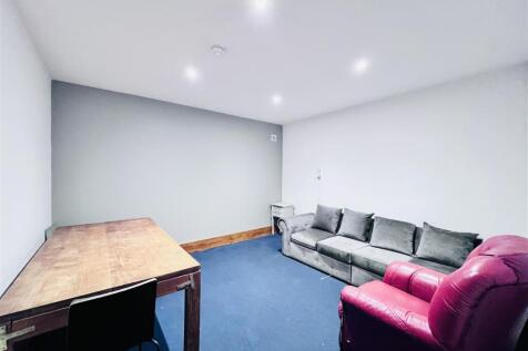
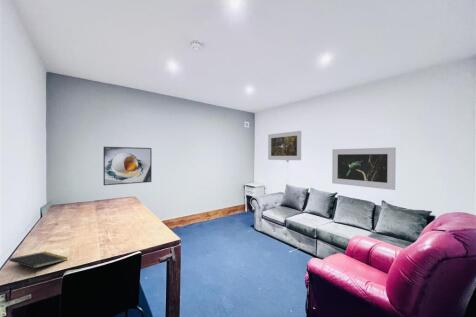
+ notepad (39, 259)
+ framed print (283, 146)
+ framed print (360, 167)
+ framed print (129, 165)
